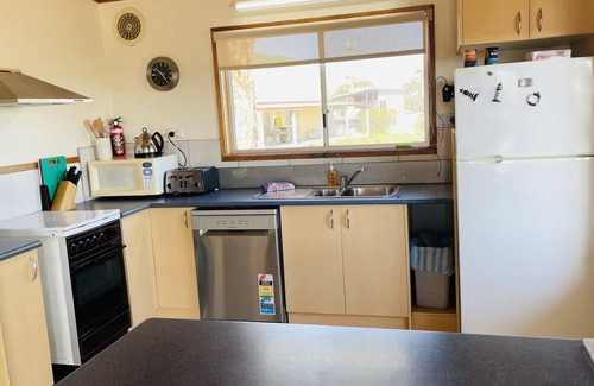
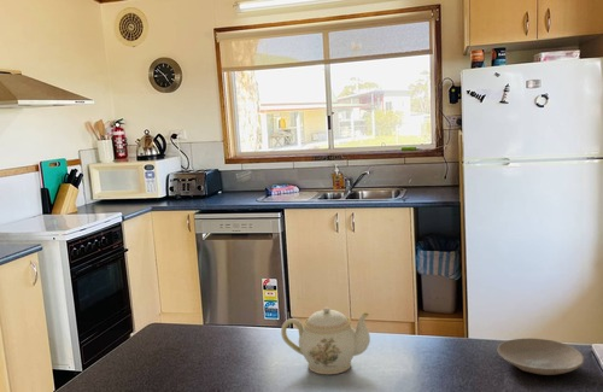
+ plate (539, 358)
+ teapot (326, 337)
